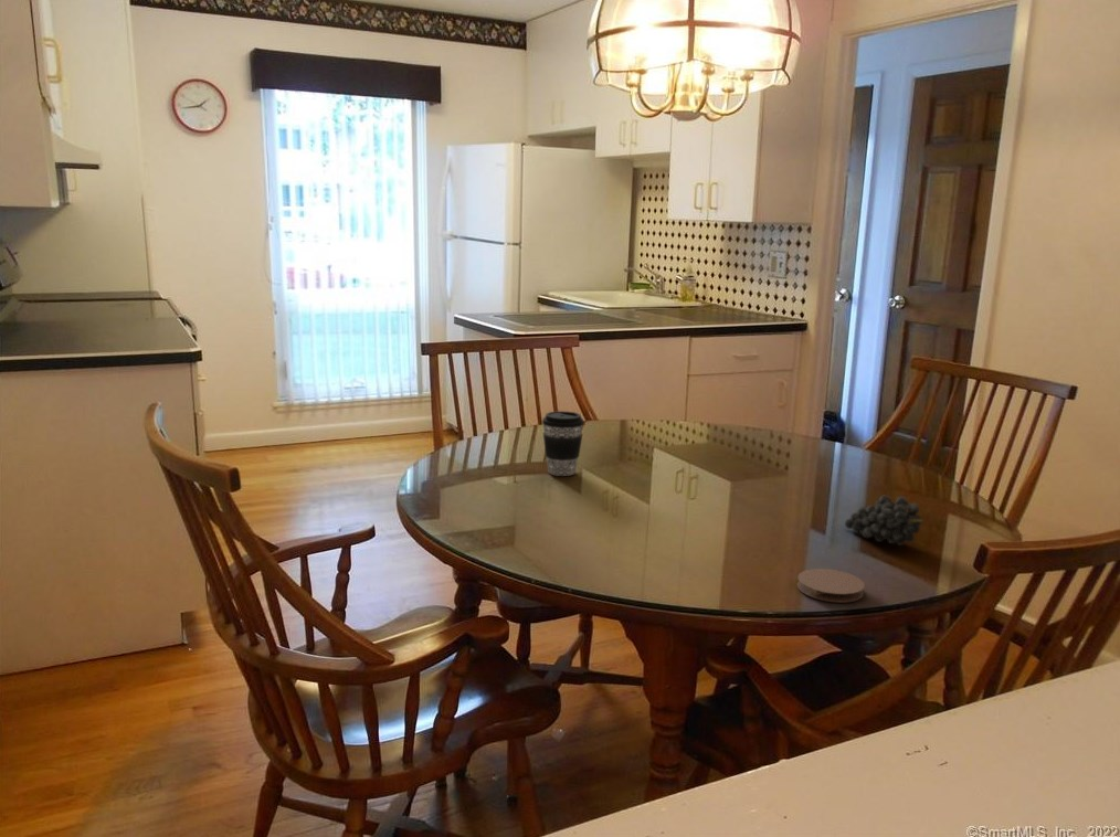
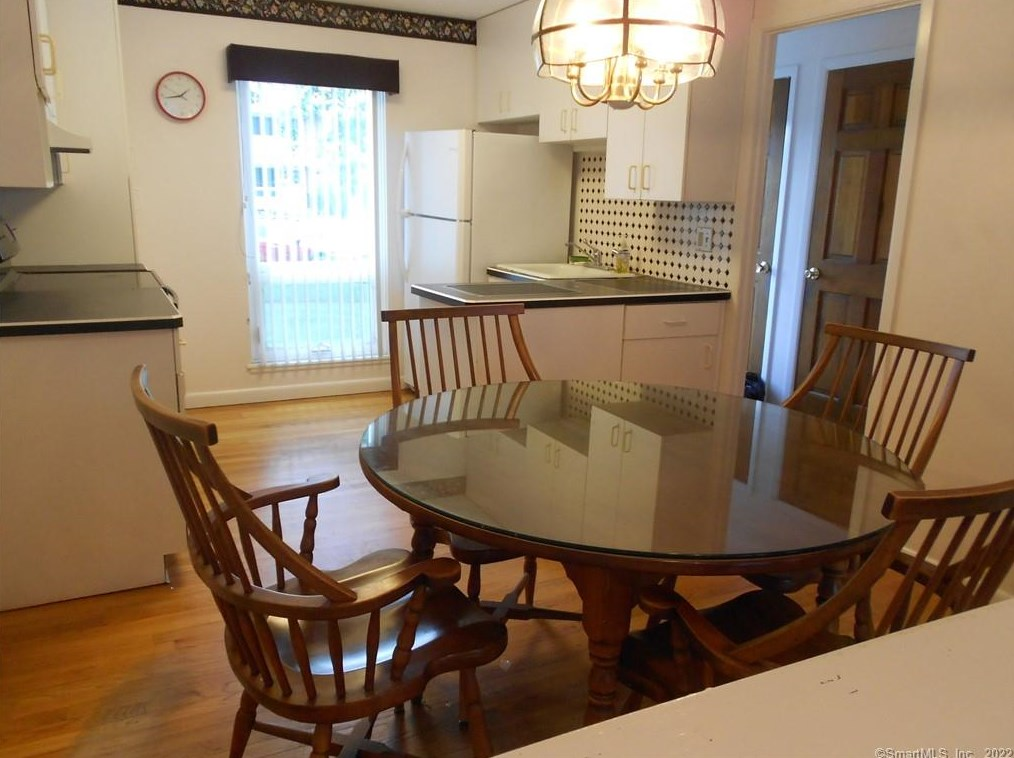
- coffee cup (562, 443)
- coaster (830, 584)
- fruit (887, 516)
